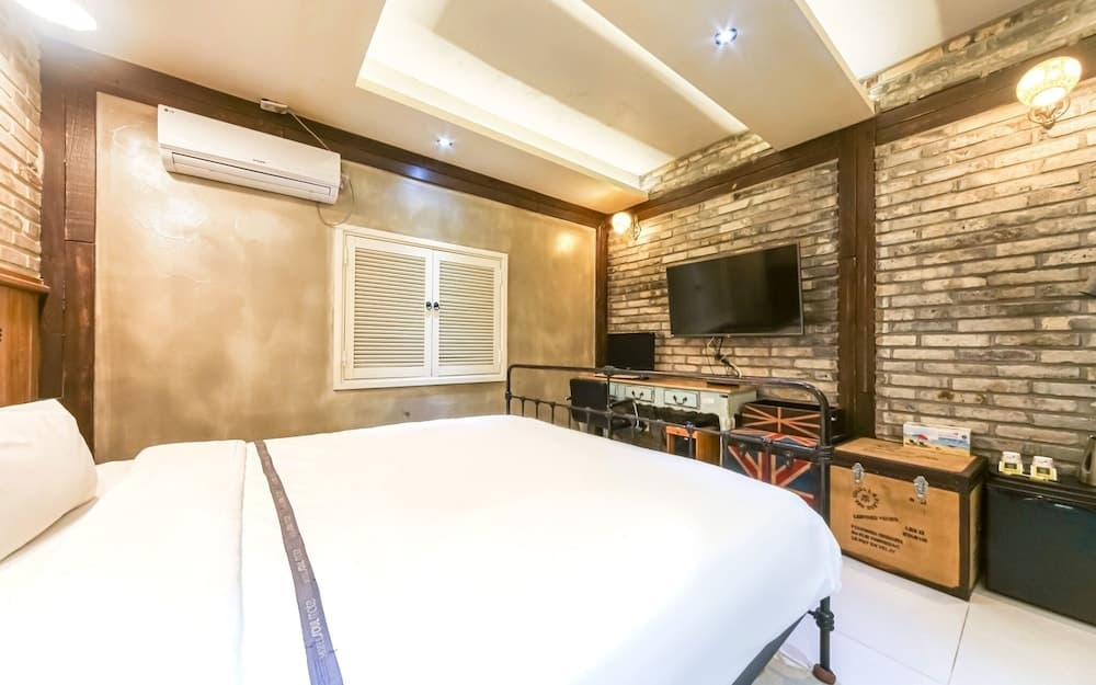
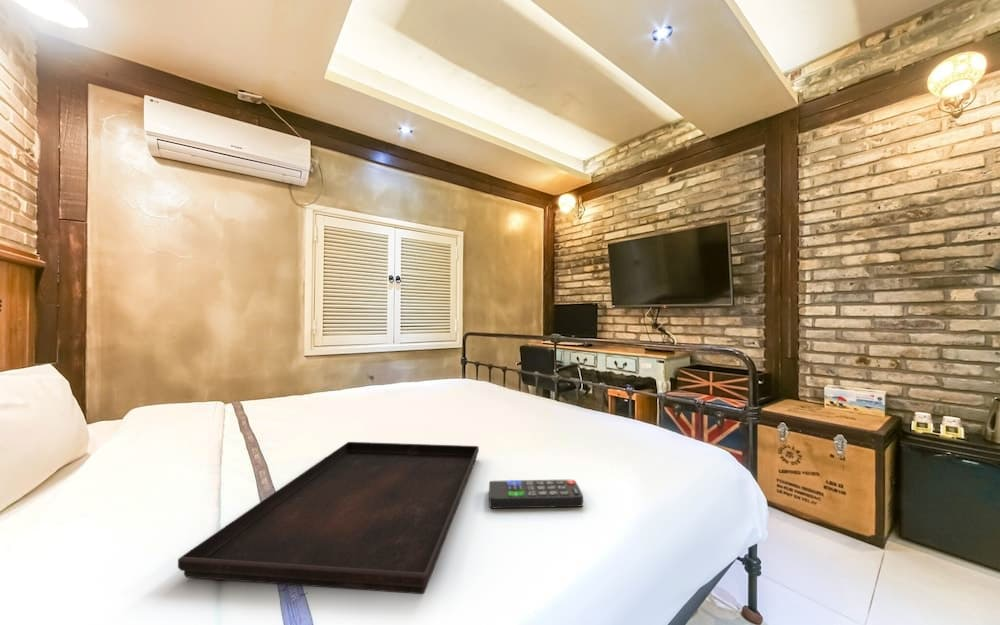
+ remote control (534, 492)
+ serving tray (373, 493)
